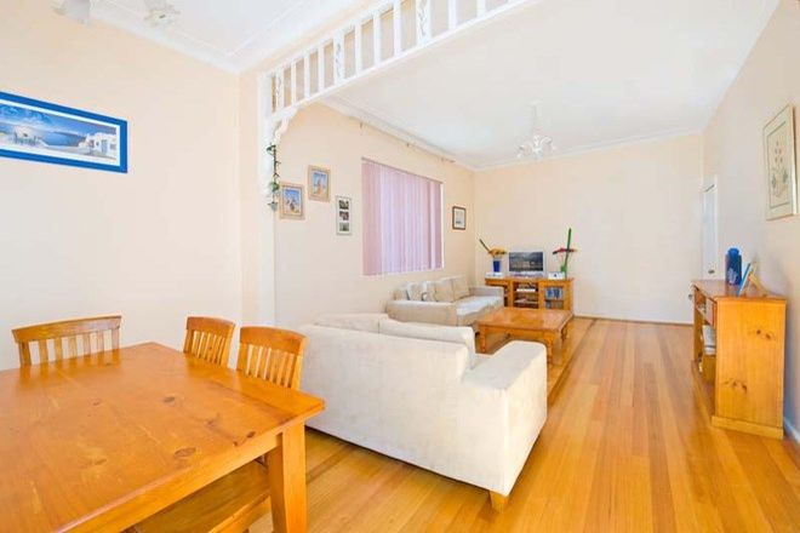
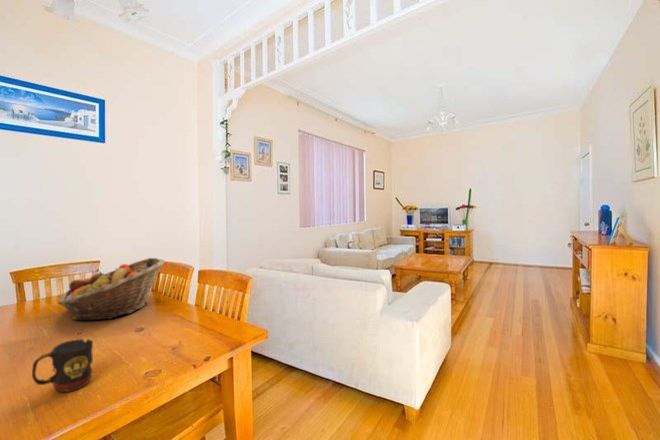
+ mug (64, 367)
+ fruit basket (116, 285)
